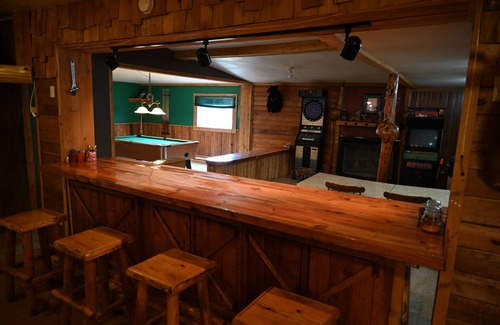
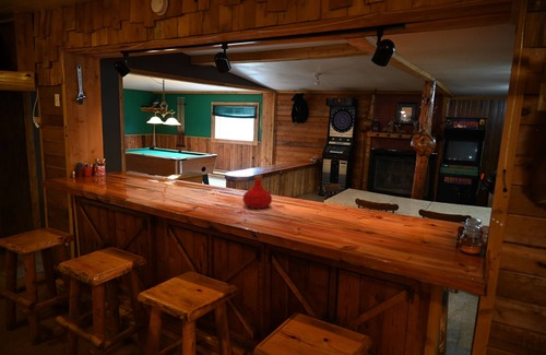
+ bottle (257, 190)
